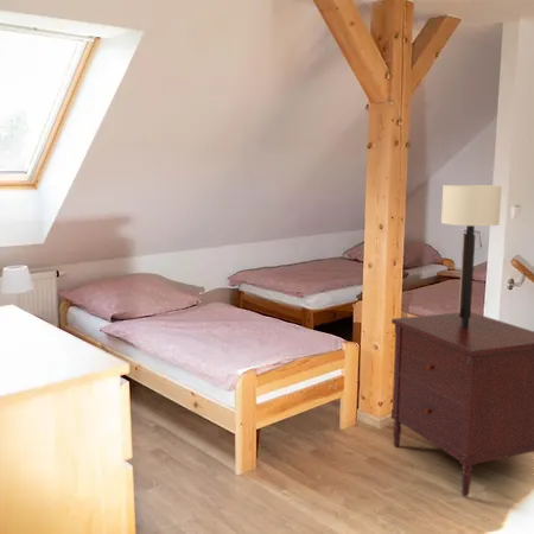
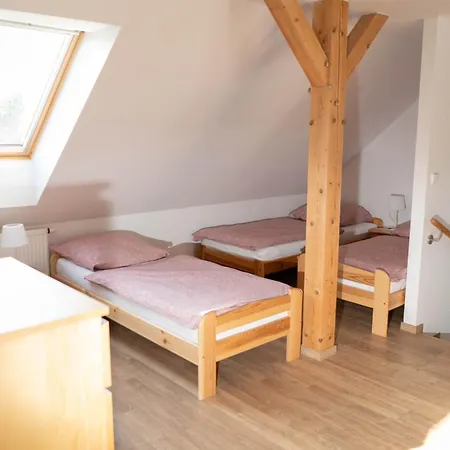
- wall sconce (468, 255)
- dresser (466, 396)
